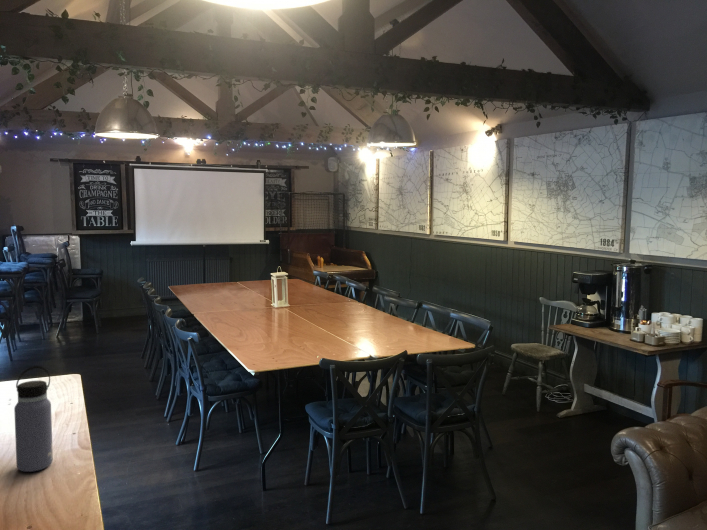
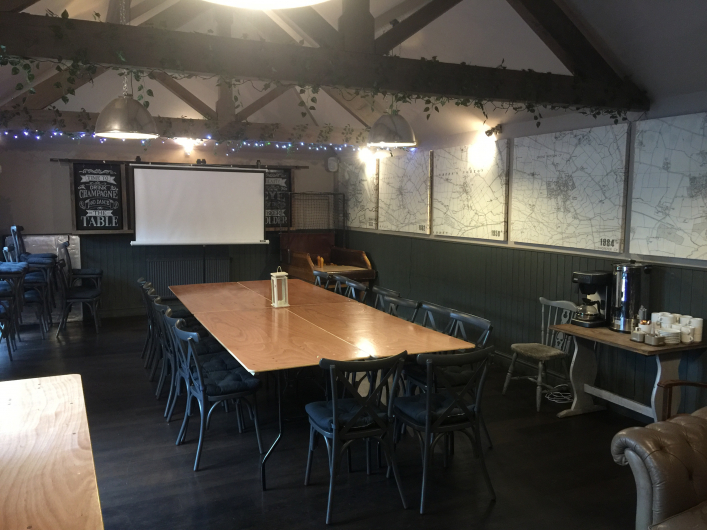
- water bottle (33, 418)
